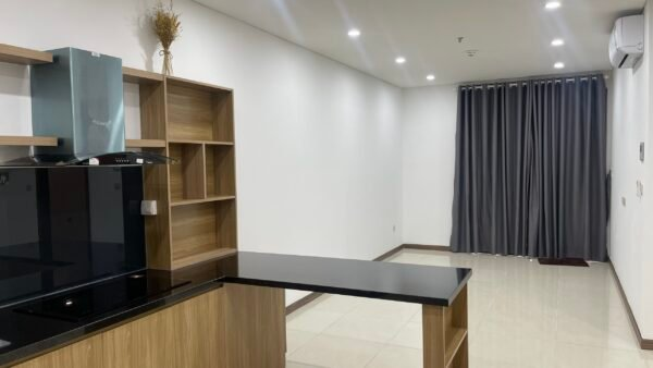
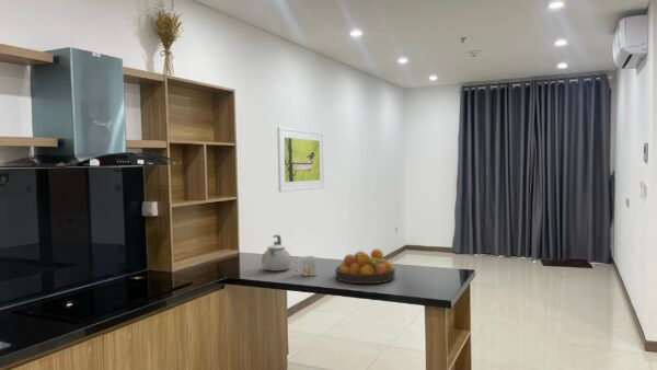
+ mug (307, 266)
+ fruit bowl (365, 264)
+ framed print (302, 160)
+ kettle (276, 252)
